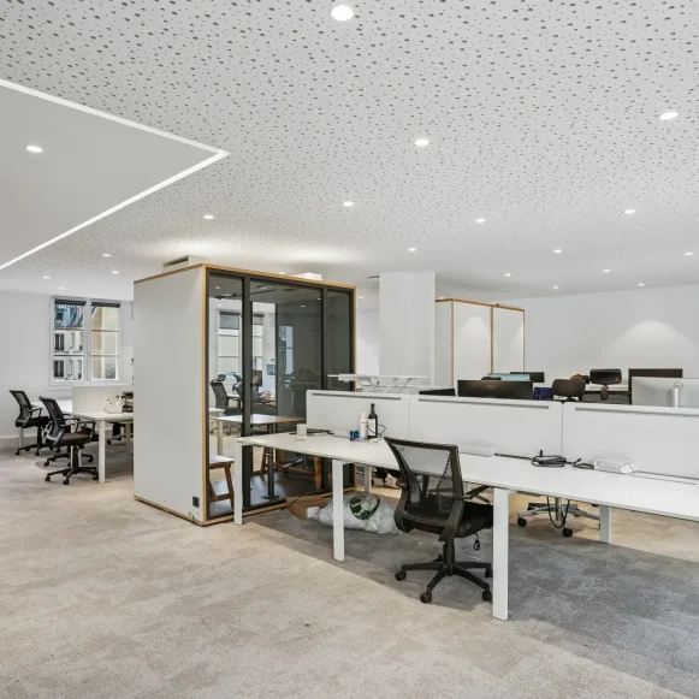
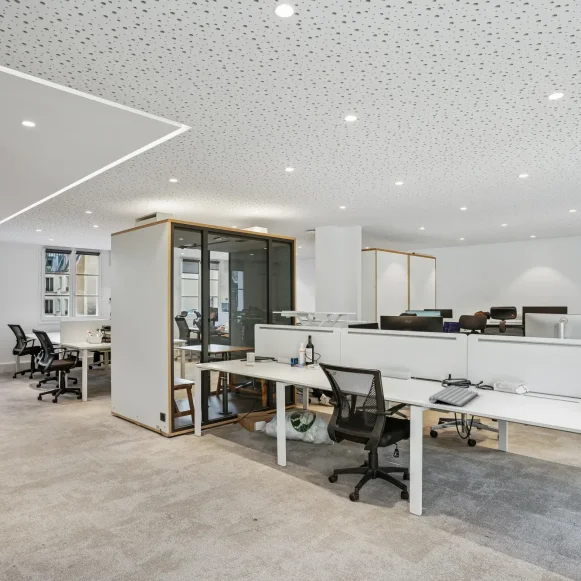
+ computer keyboard (454, 394)
